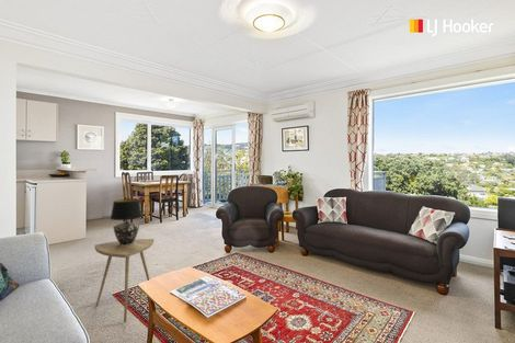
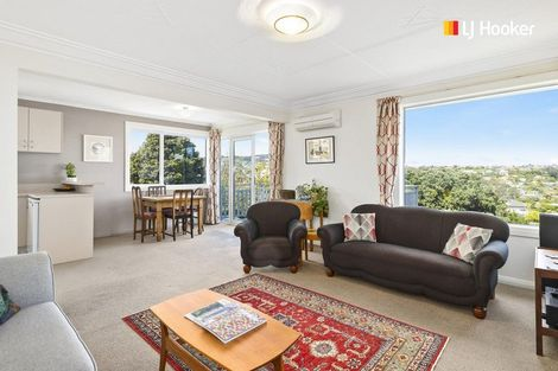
- table lamp (126, 221)
- side table (125, 275)
